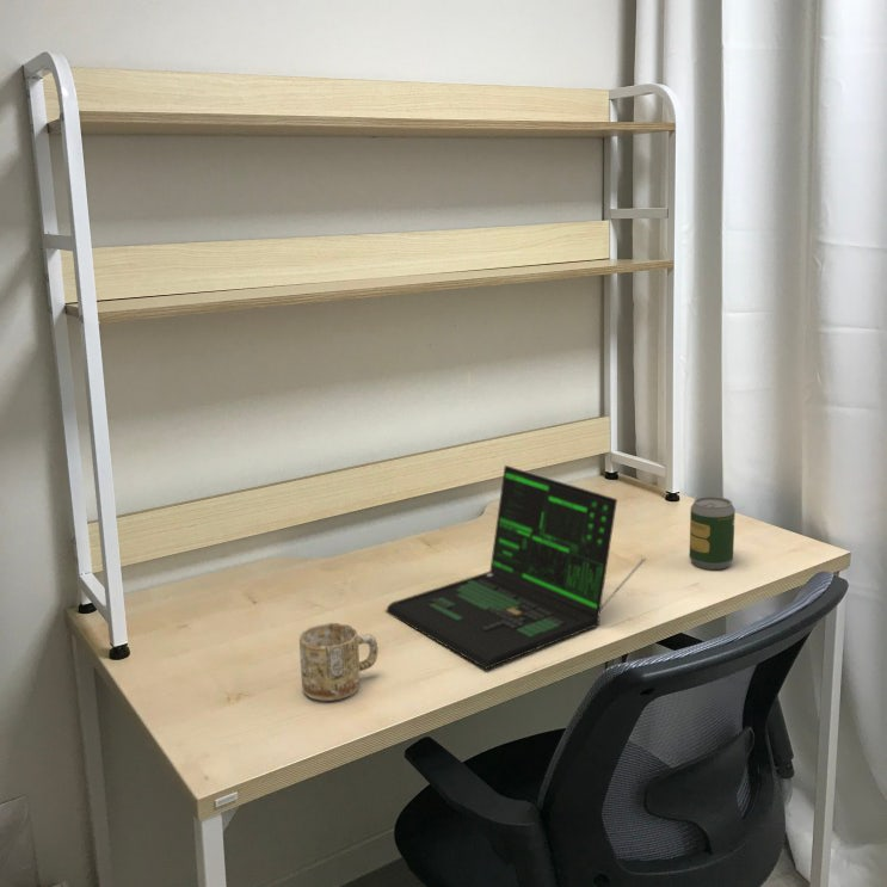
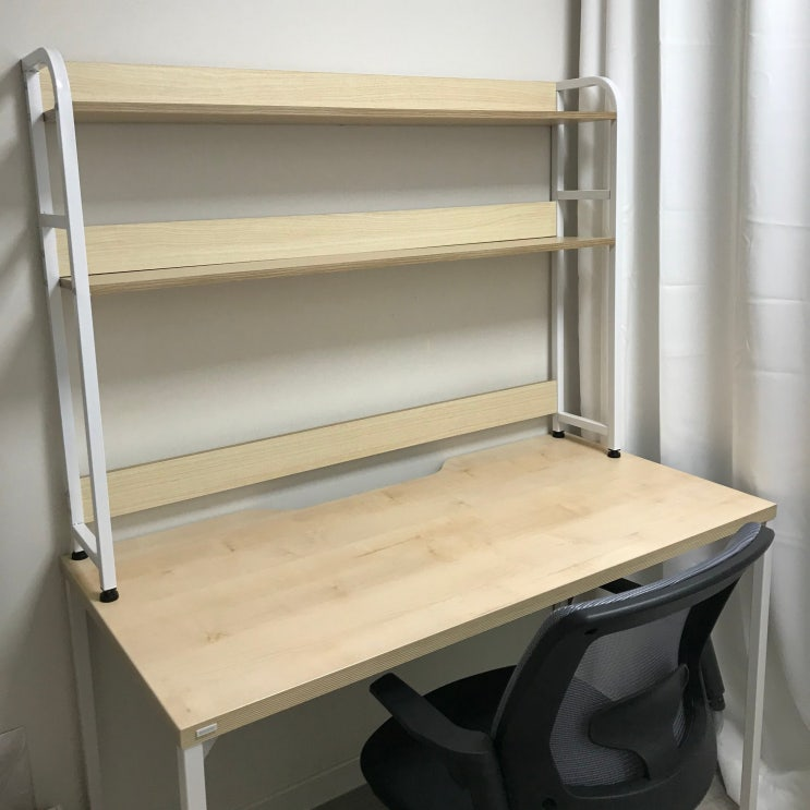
- mug (339, 657)
- soda can (712, 531)
- laptop (511, 562)
